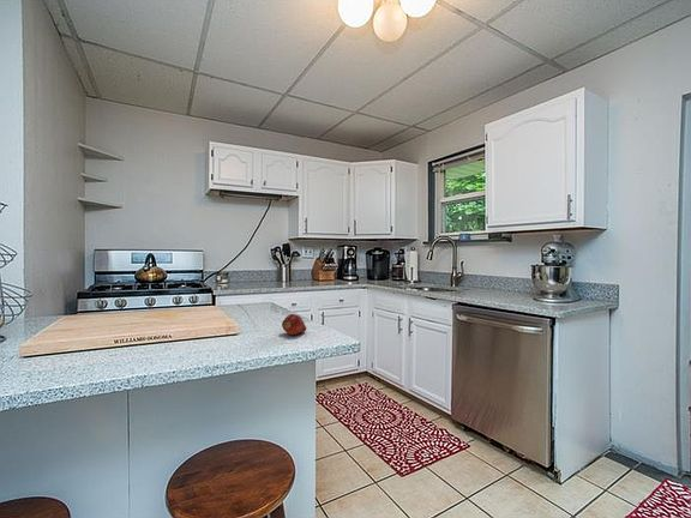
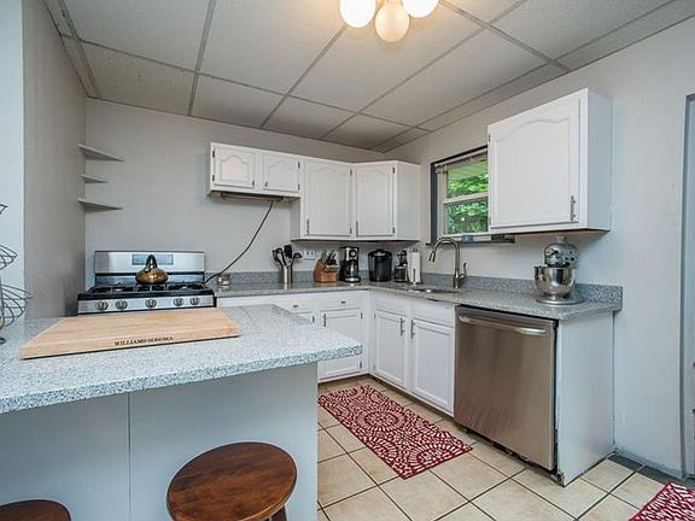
- fruit (294, 324)
